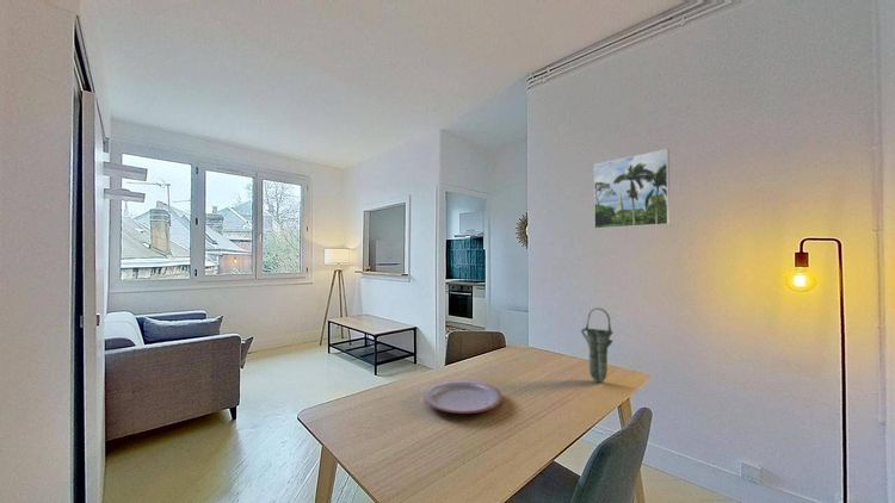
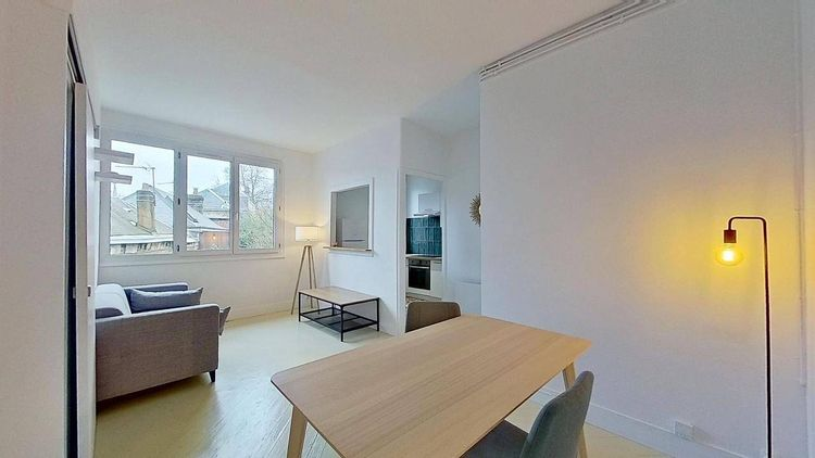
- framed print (629, 192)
- plate (462, 397)
- vase (595, 343)
